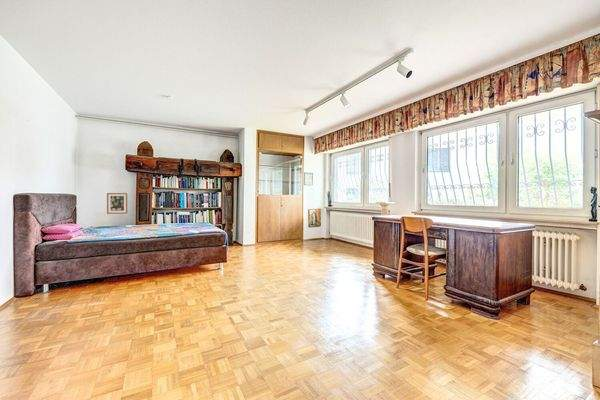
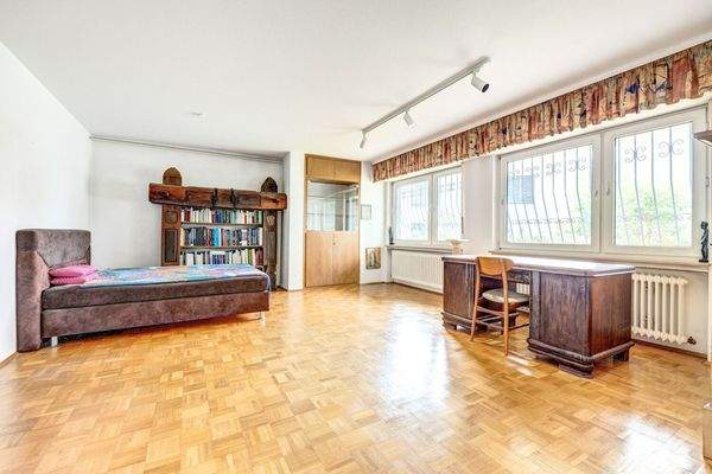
- wall art (117, 203)
